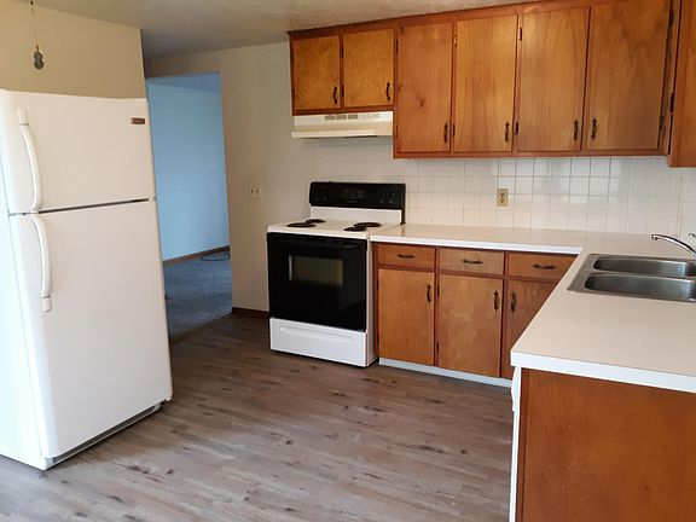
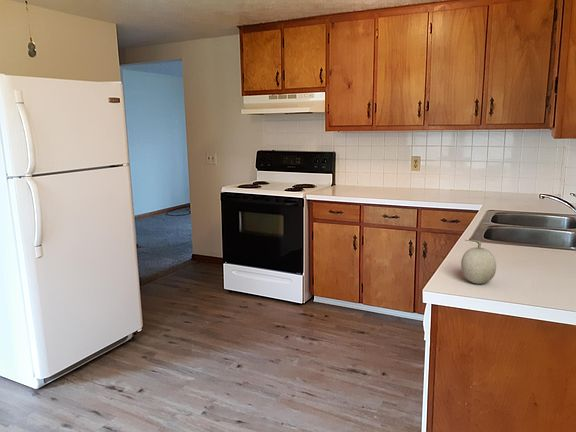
+ fruit (478, 259)
